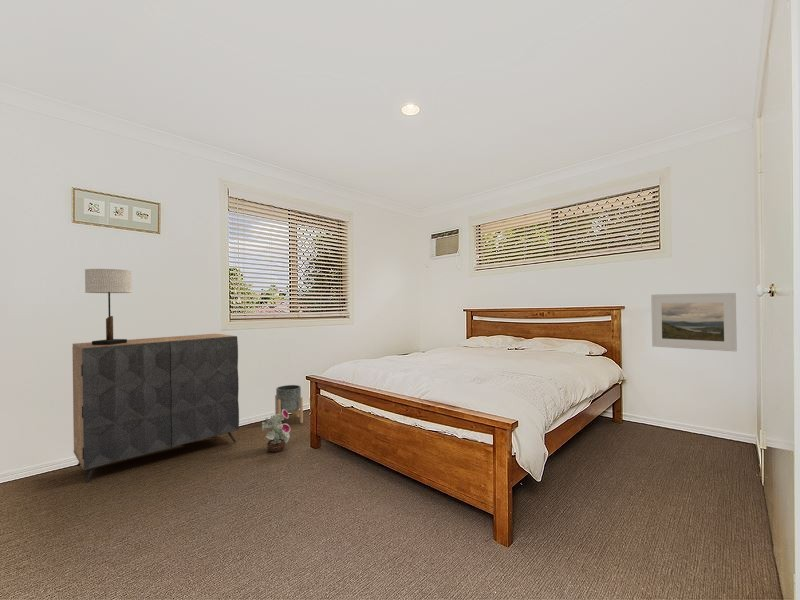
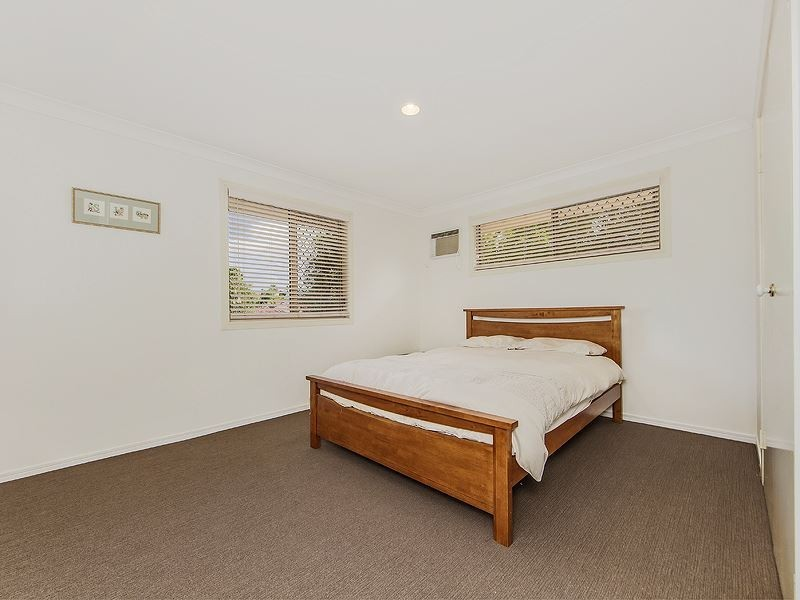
- table lamp (109, 306)
- dresser (161, 396)
- planter (288, 404)
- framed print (691, 321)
- decorative plant (277, 430)
